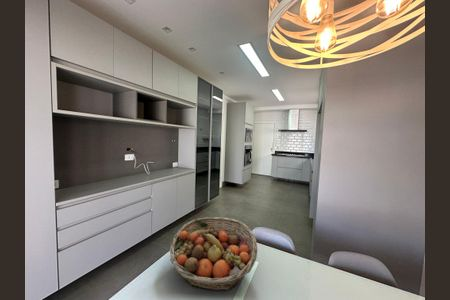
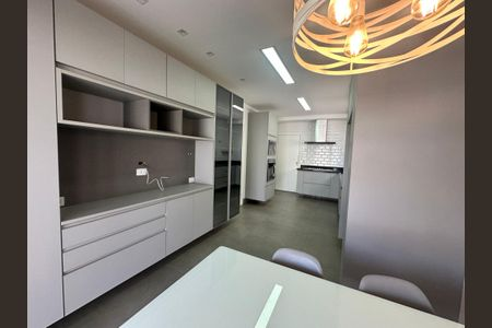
- fruit basket (213, 249)
